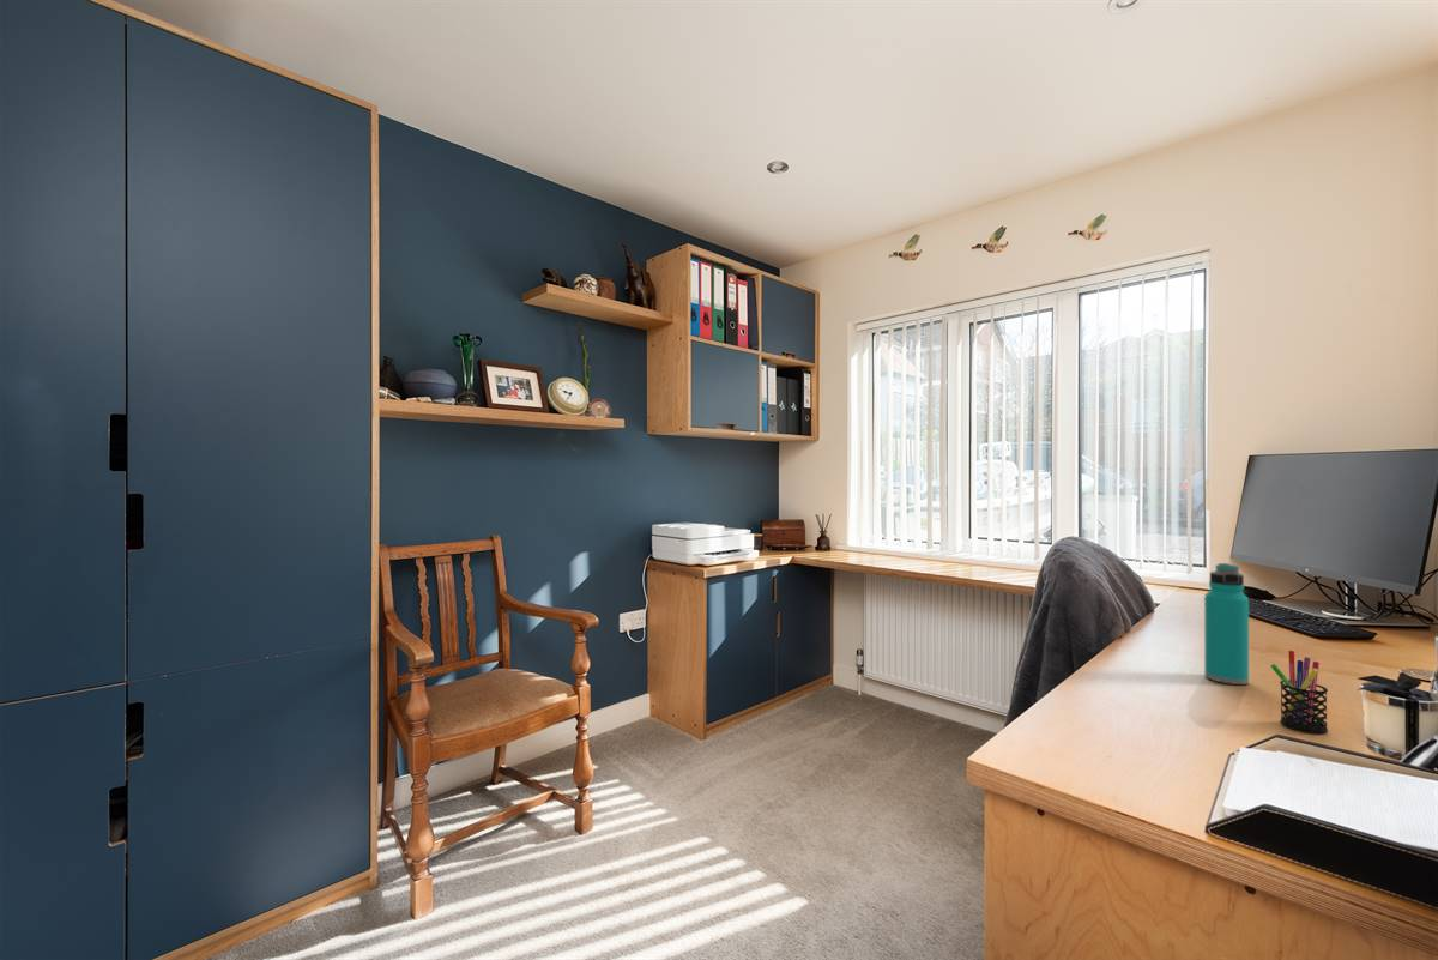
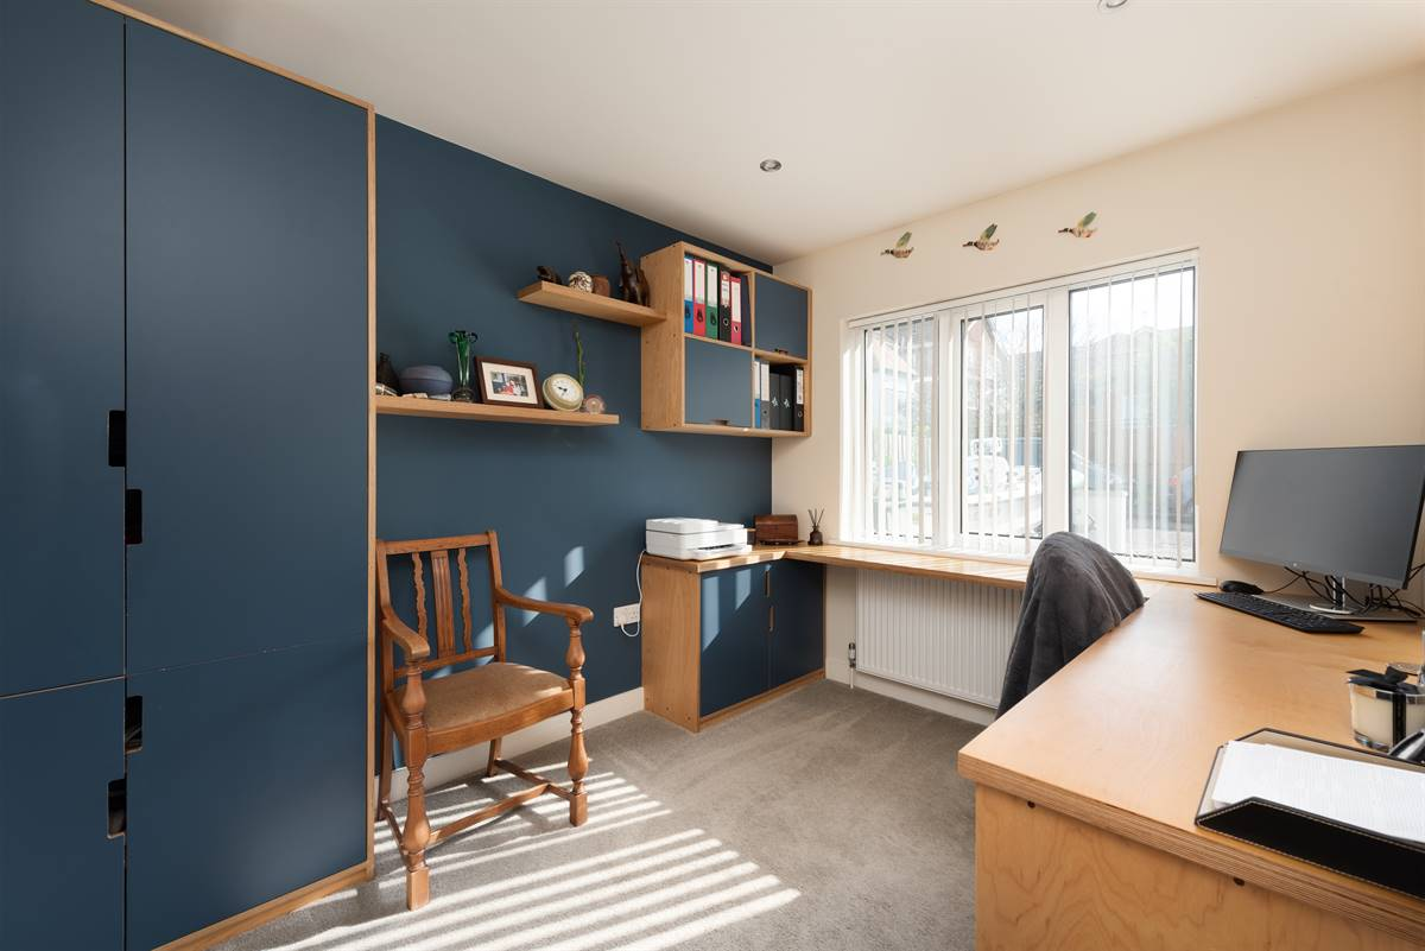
- water bottle (1226, 621)
- pen holder (1297, 689)
